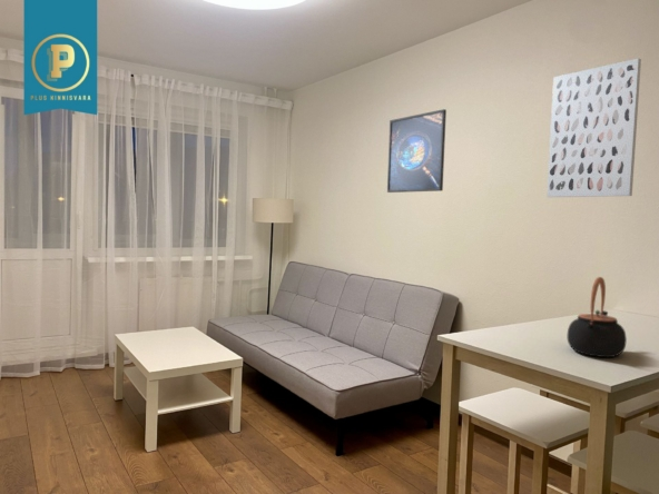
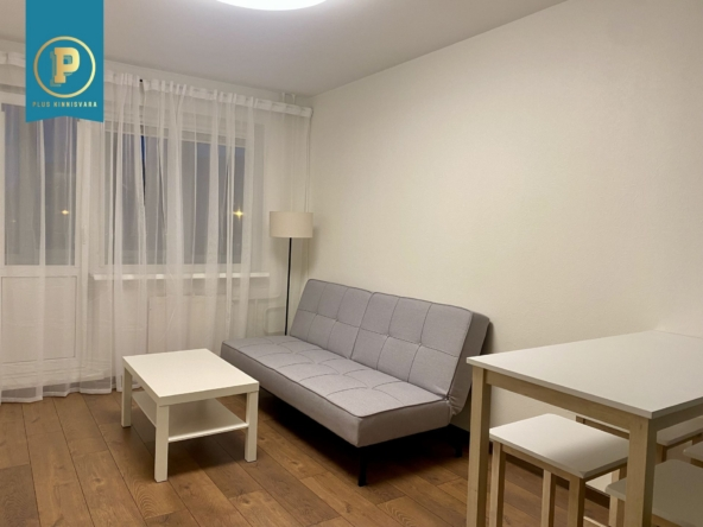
- teapot (598, 314)
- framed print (414, 154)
- wall art (590, 132)
